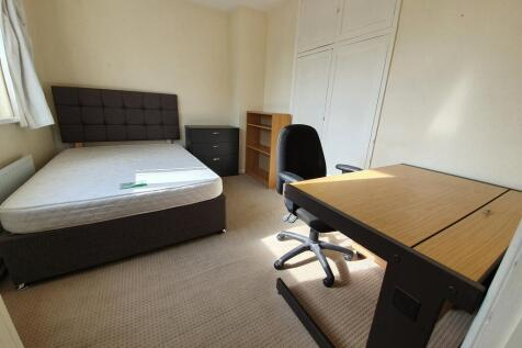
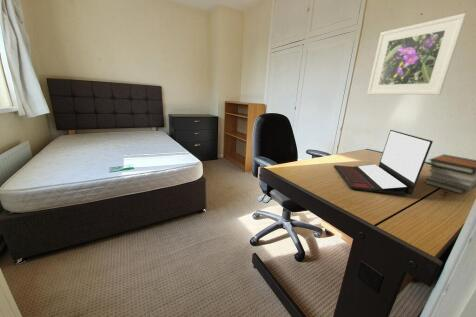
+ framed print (408, 61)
+ laptop (373, 164)
+ book stack (454, 172)
